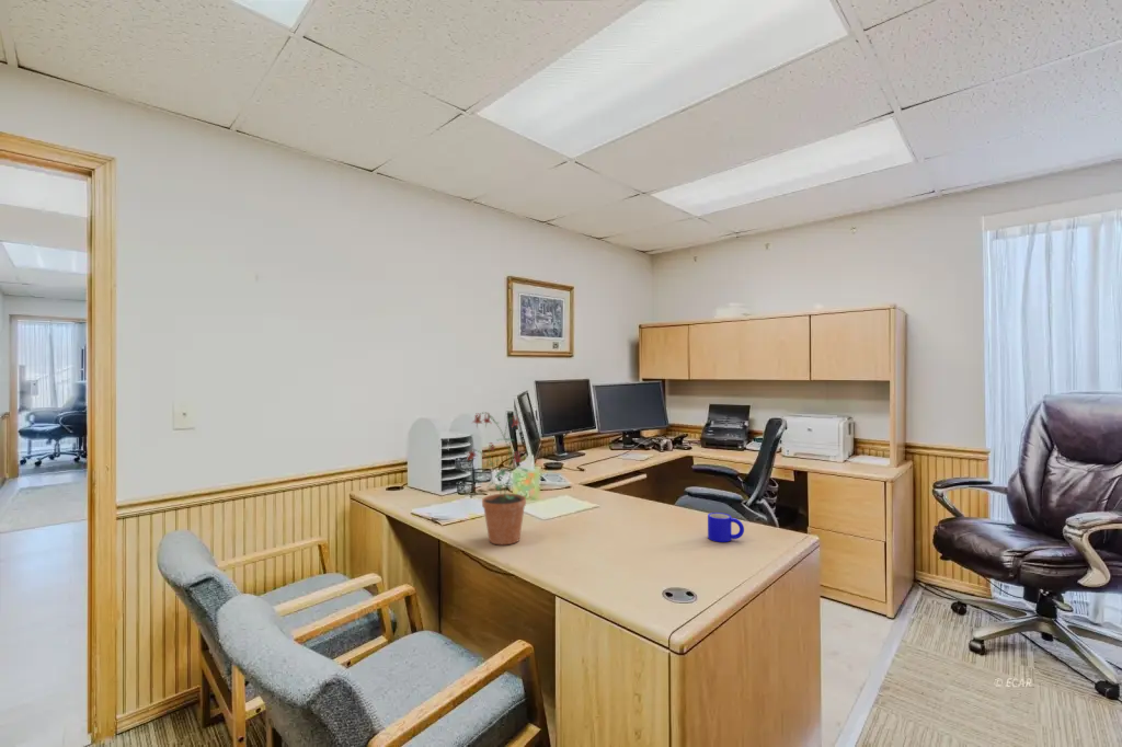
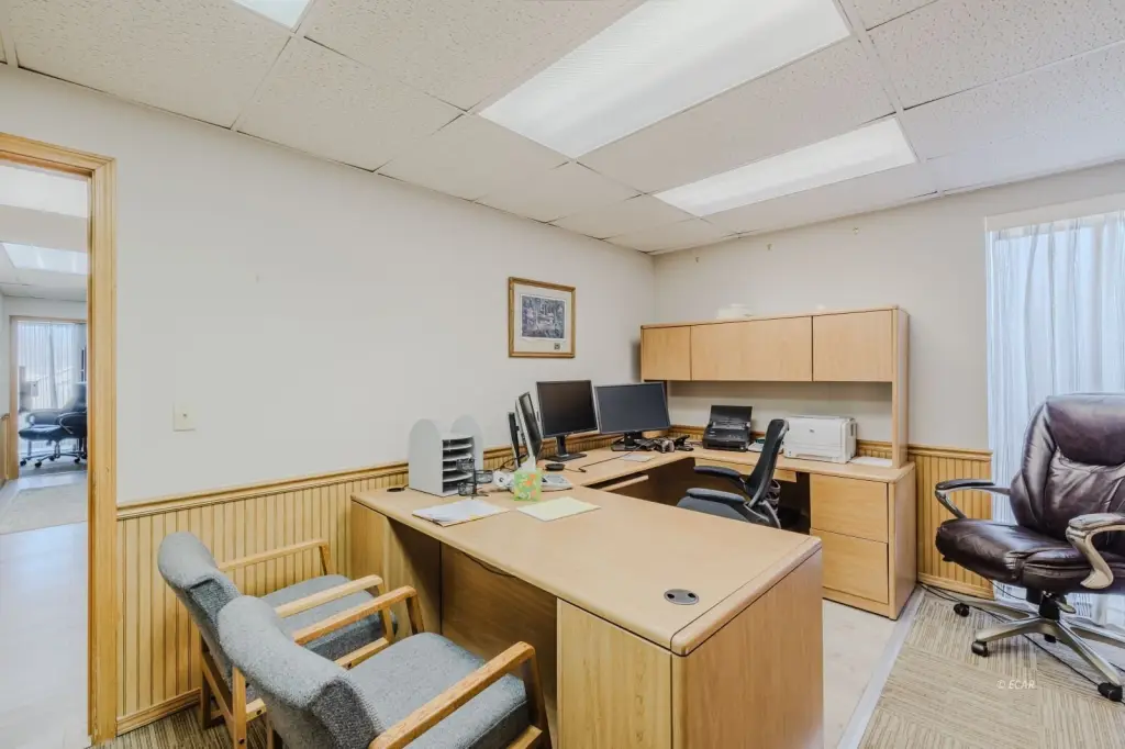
- potted plant (503, 475)
- mug (725, 527)
